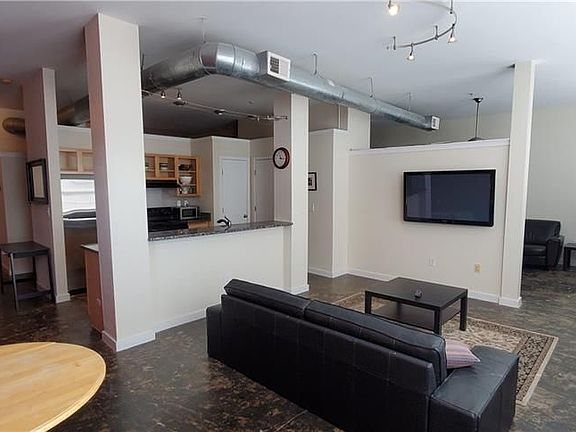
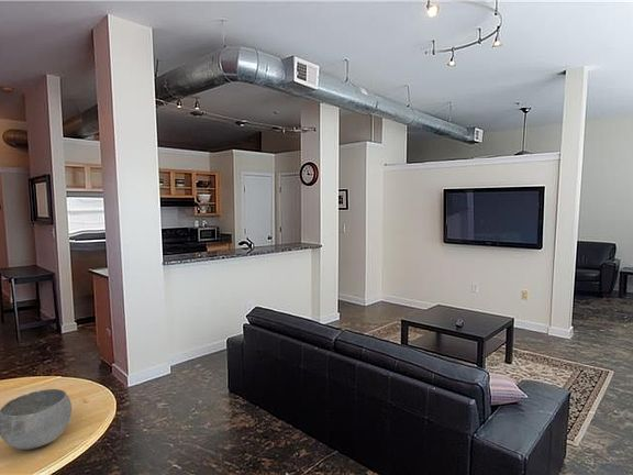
+ bowl (36, 421)
